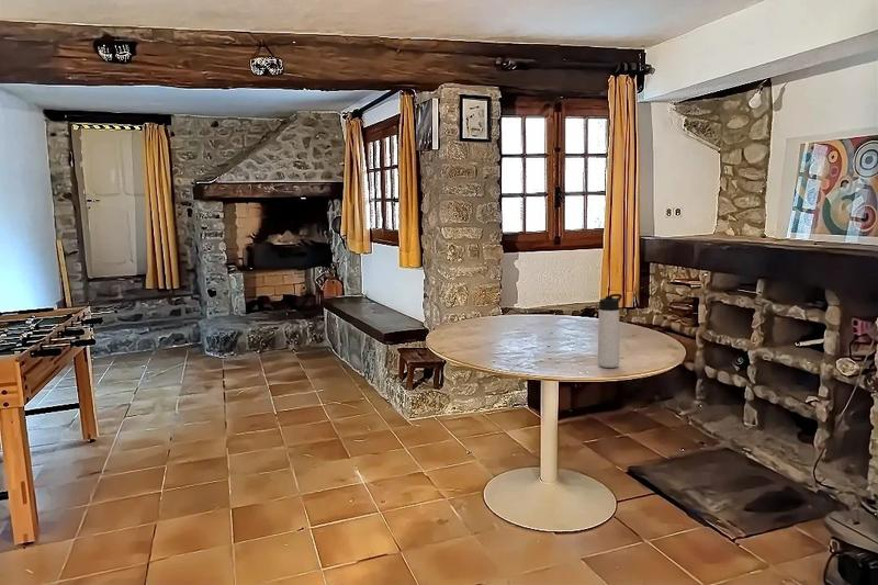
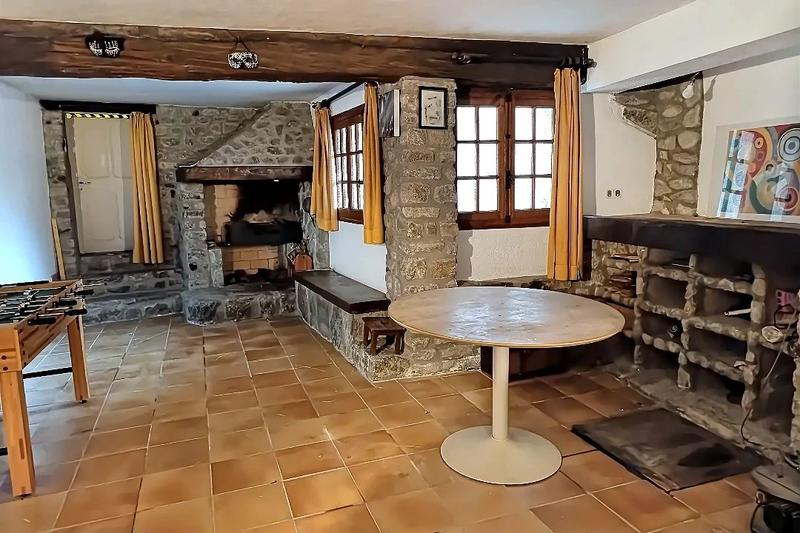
- thermos bottle (610, 329)
